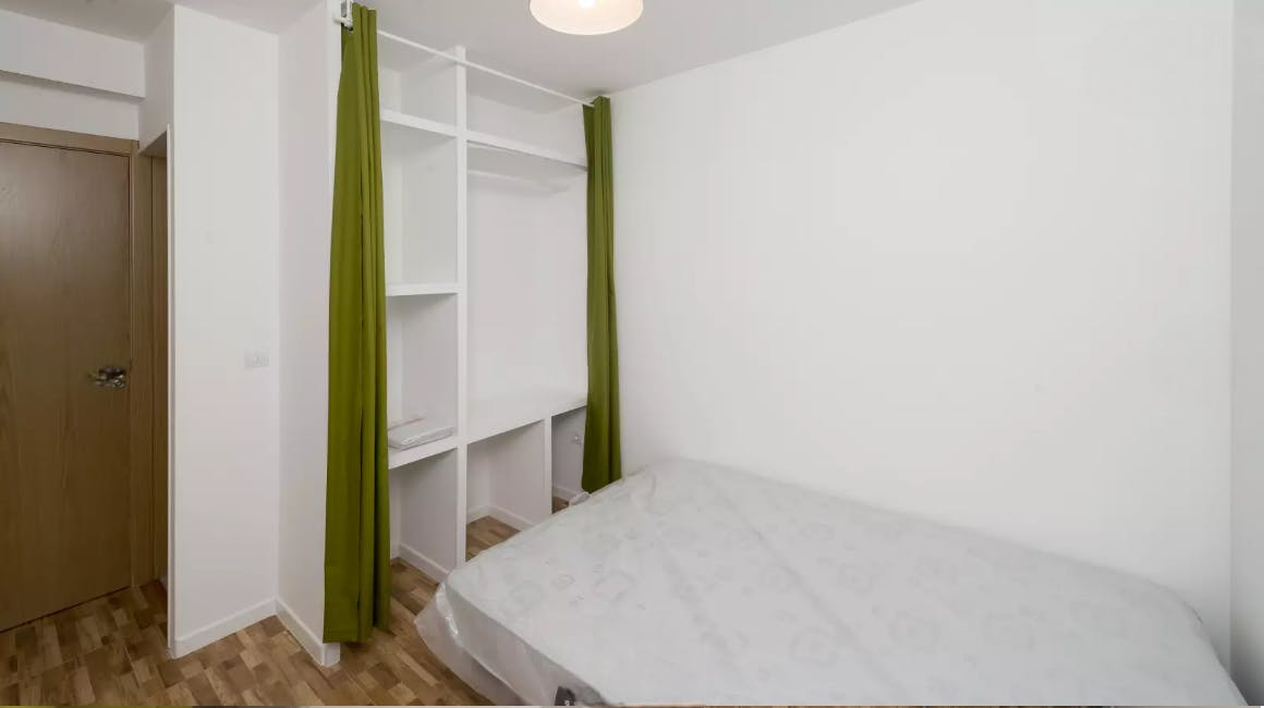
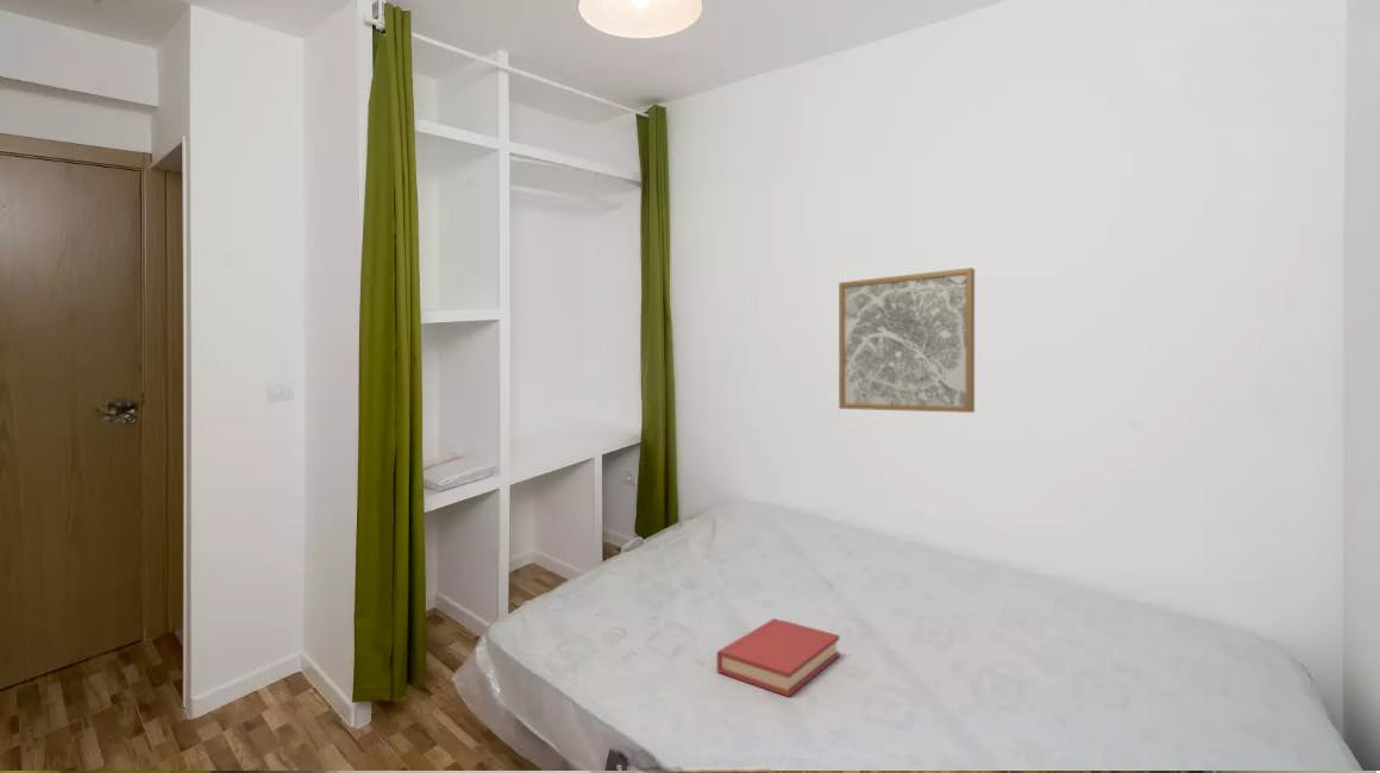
+ wall art (902, 342)
+ hardback book (779, 653)
